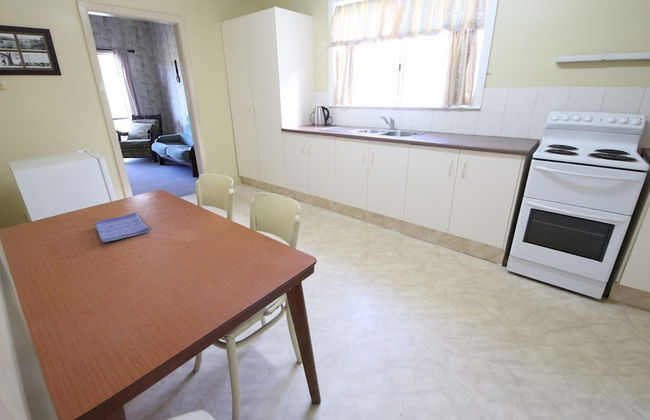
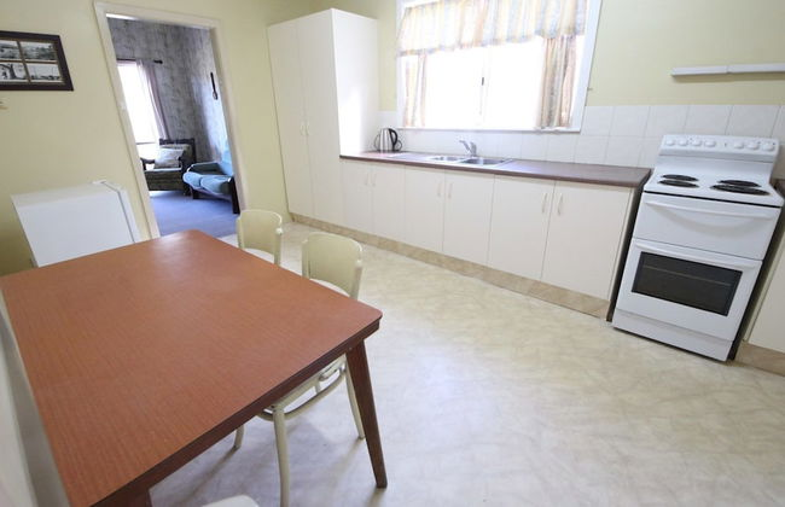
- dish towel (121, 226)
